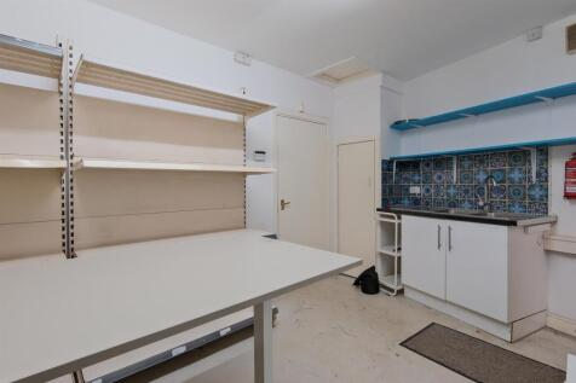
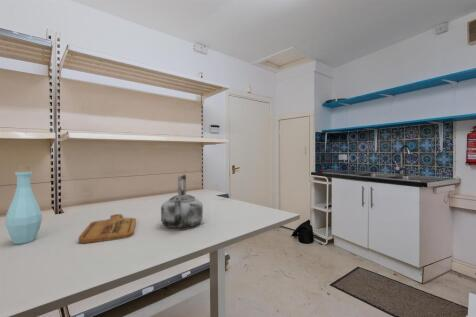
+ kettle (181, 200)
+ cutting board (112, 225)
+ bottle (24, 203)
